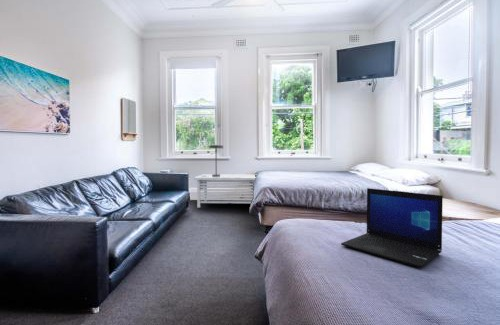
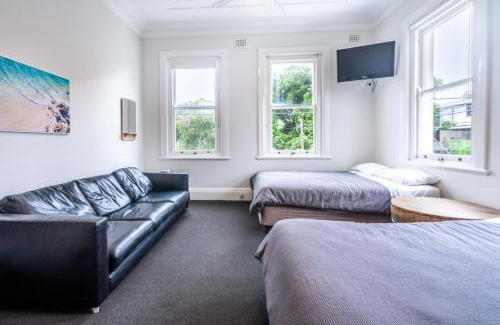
- storage bench (231, 190)
- lamp (216, 160)
- laptop (389, 221)
